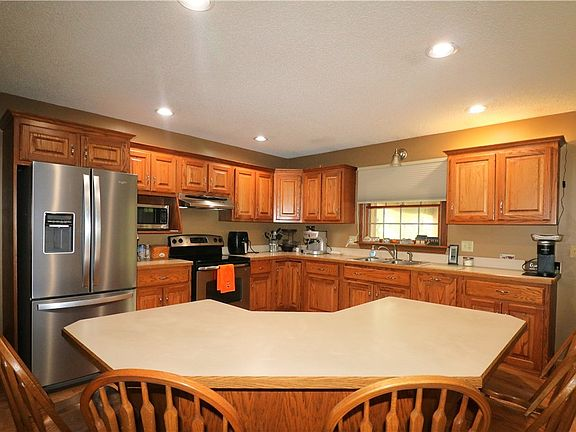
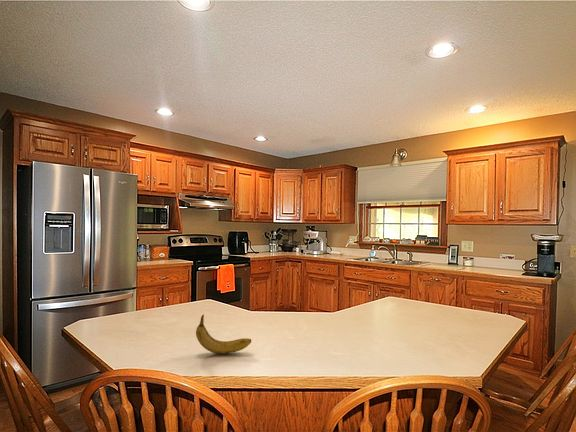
+ fruit (223, 341)
